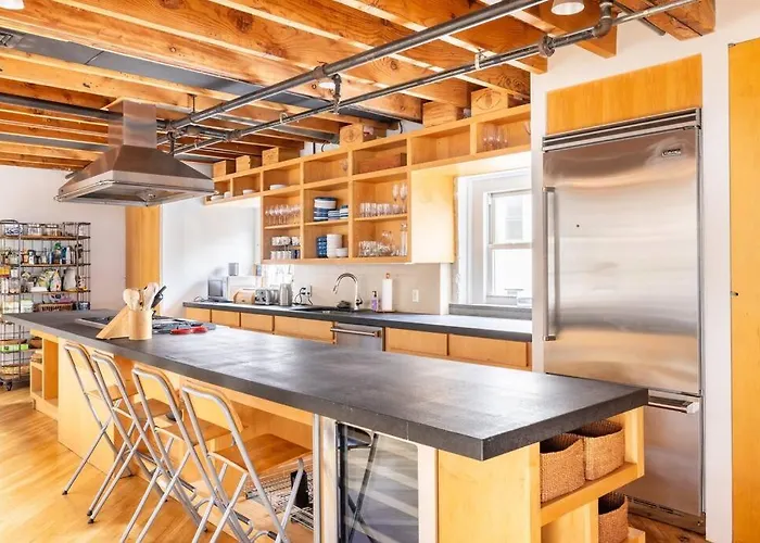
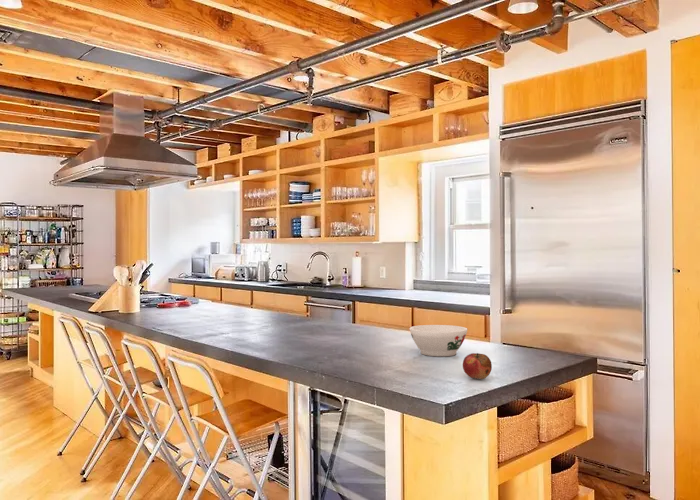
+ fruit (477, 365)
+ bowl (438, 340)
